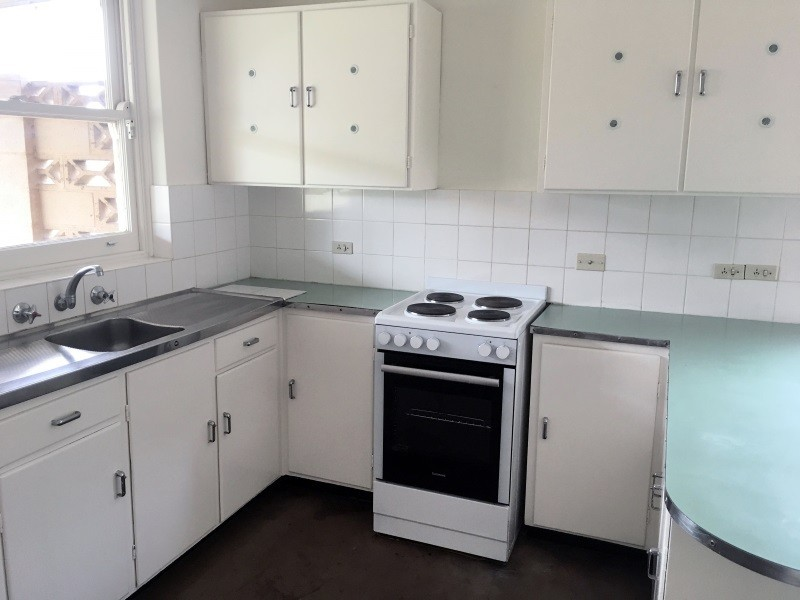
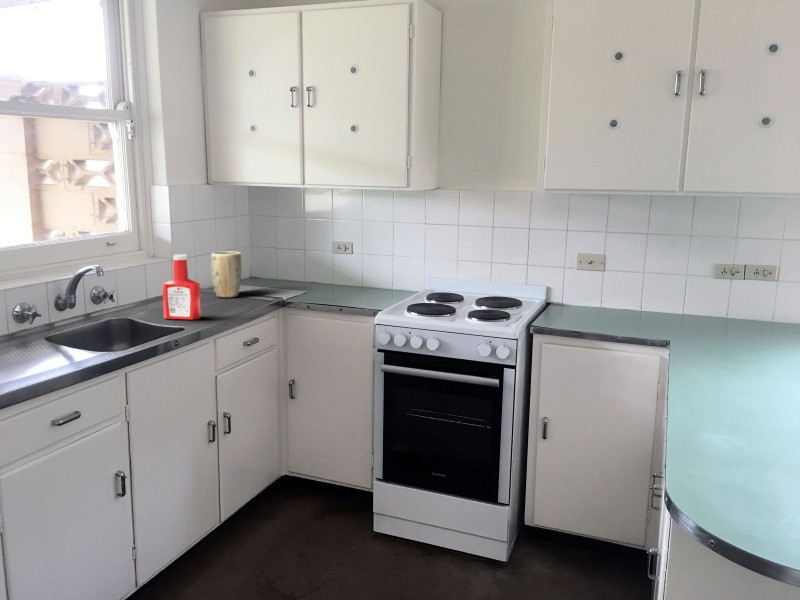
+ plant pot (226, 274)
+ soap bottle (181, 286)
